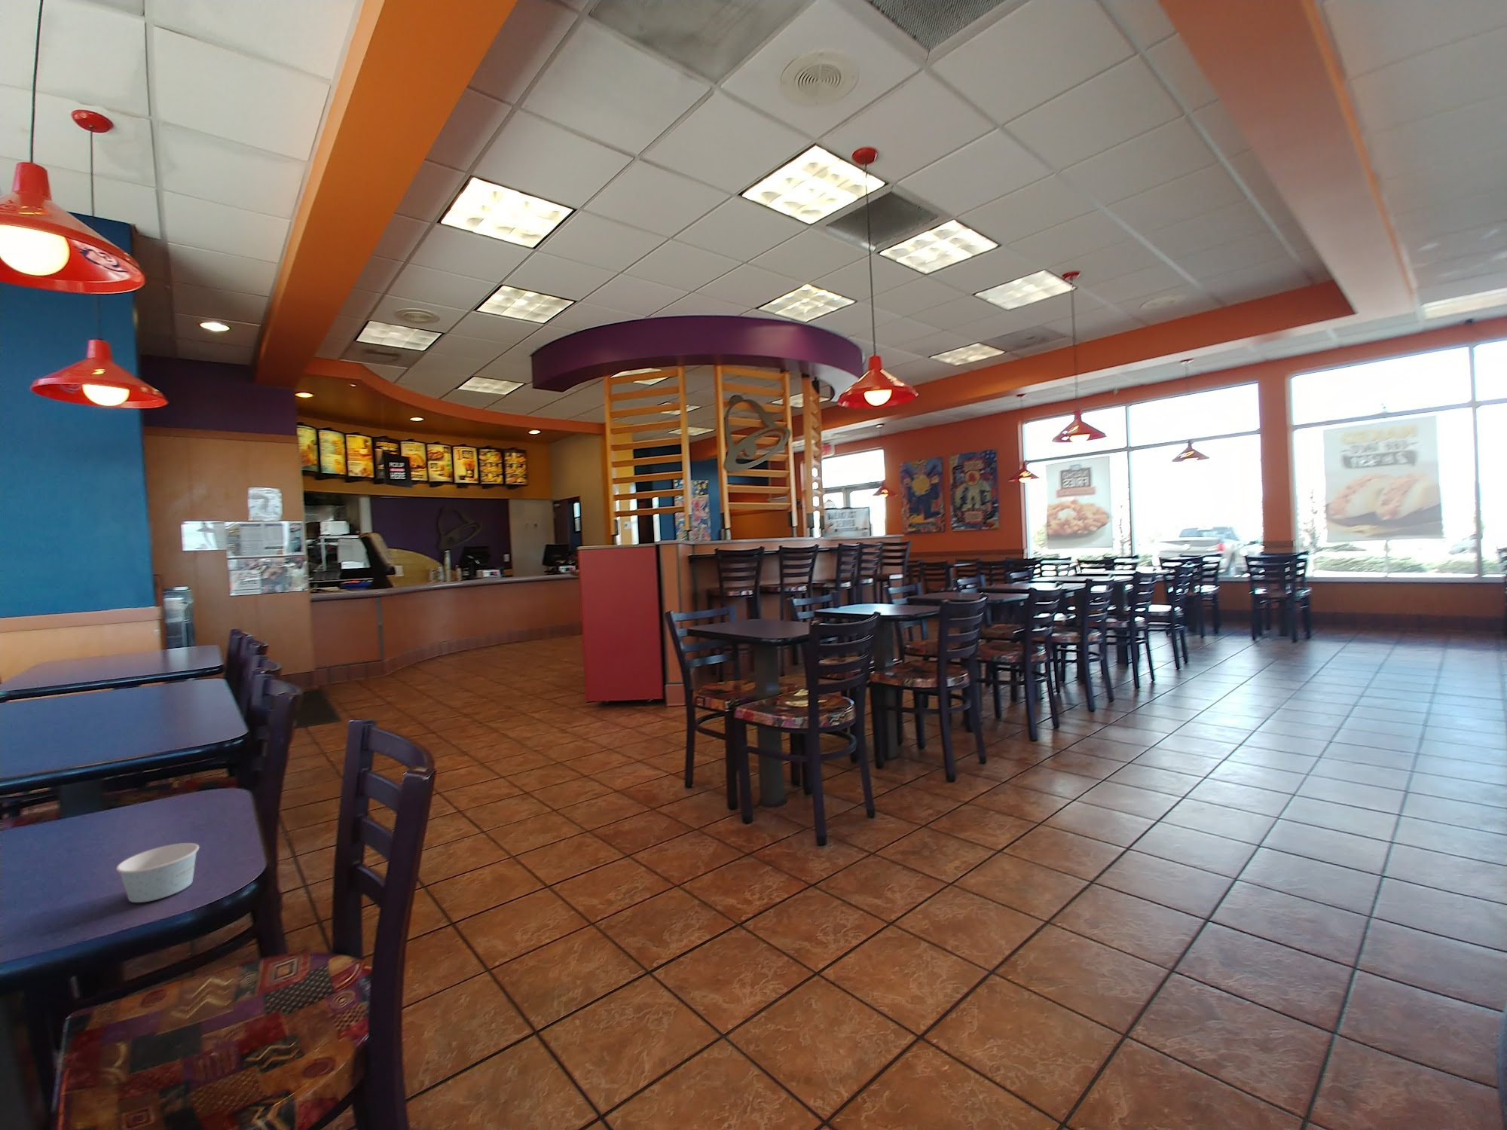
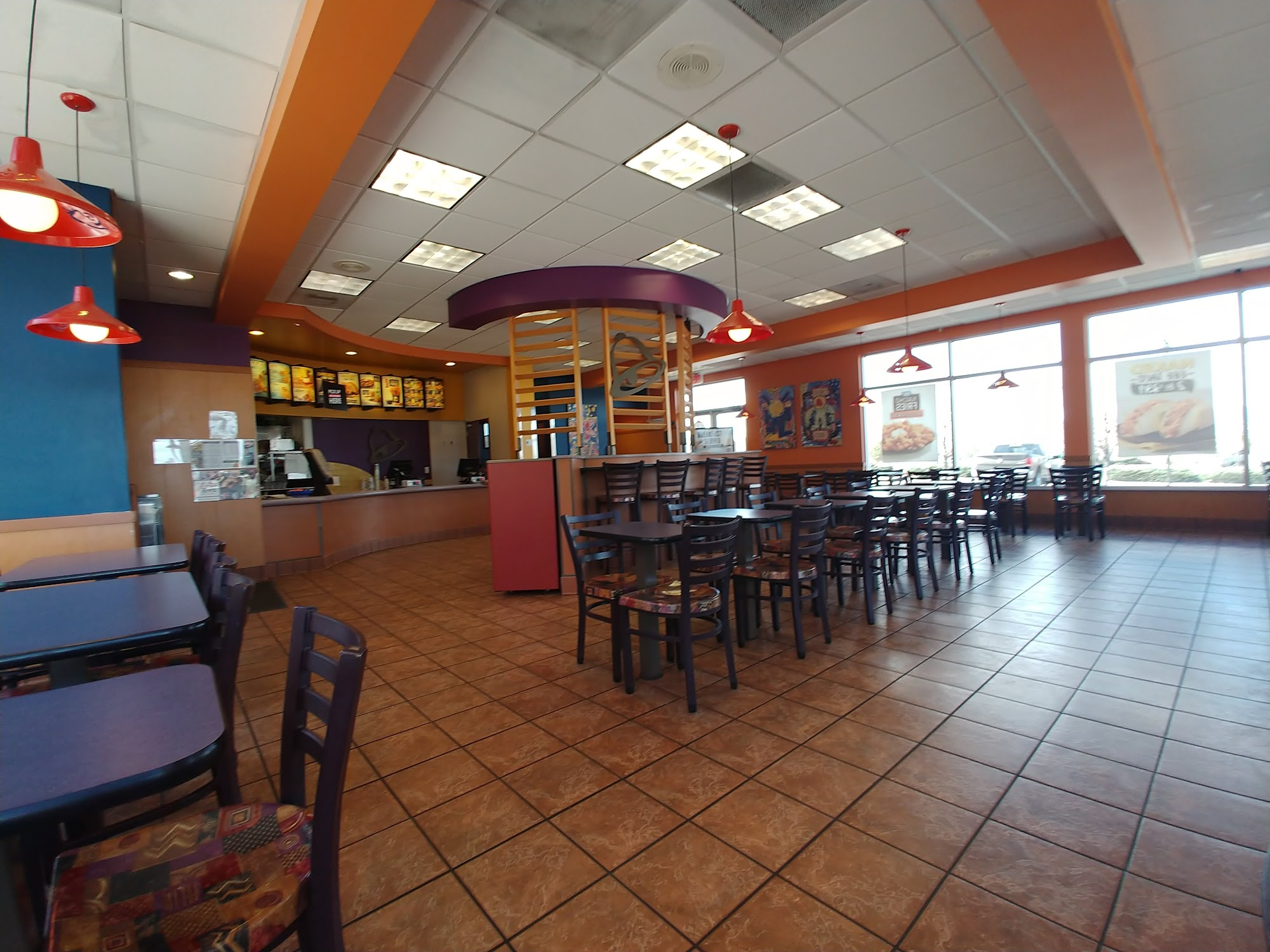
- paper cup (160, 872)
